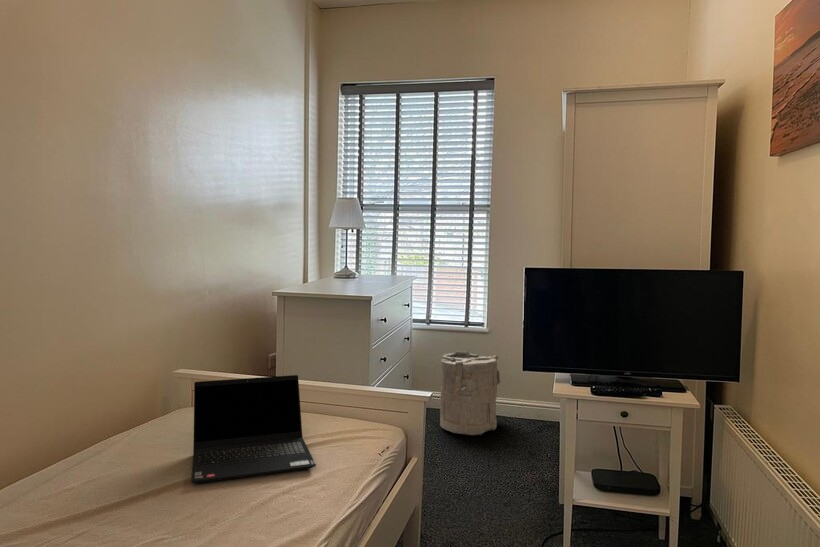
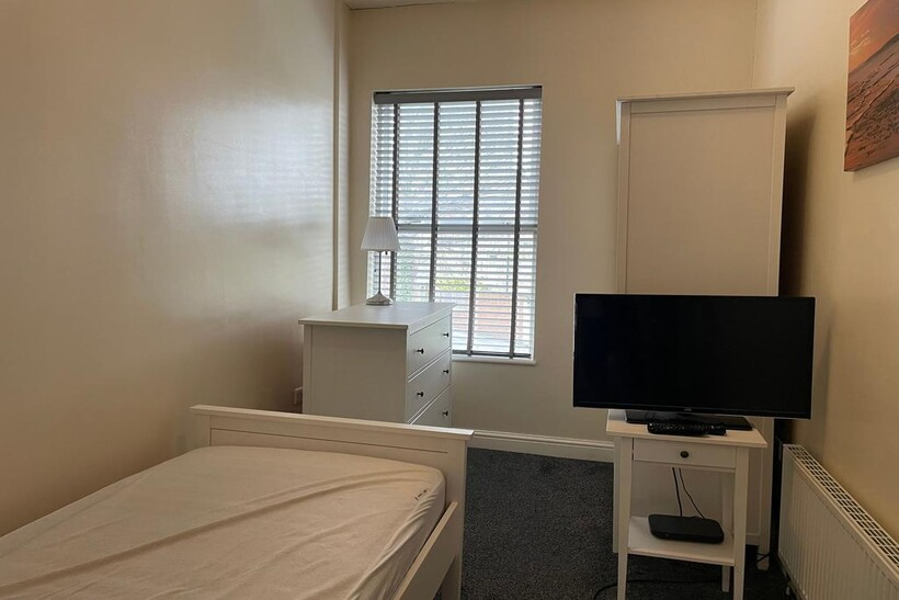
- laptop computer (251, 423)
- laundry hamper (471, 389)
